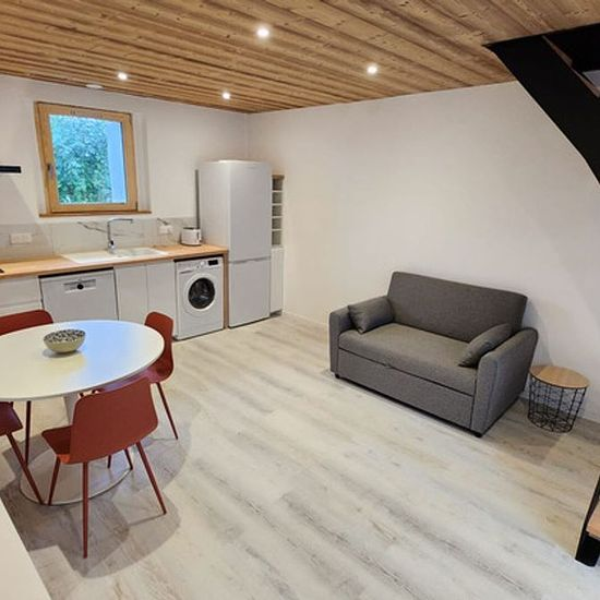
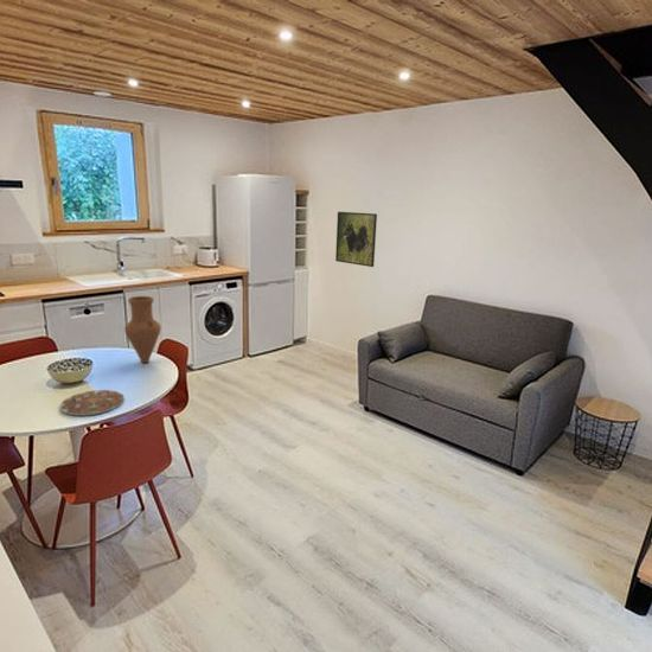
+ vase (142, 330)
+ plate (92, 402)
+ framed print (354, 238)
